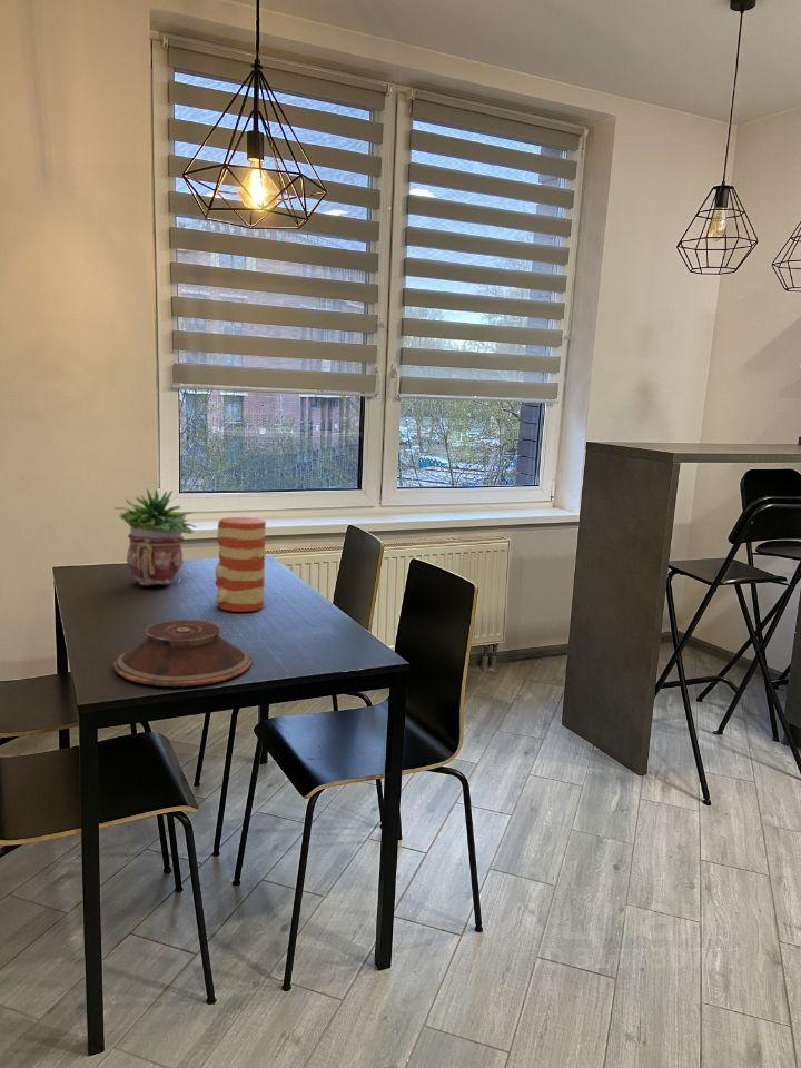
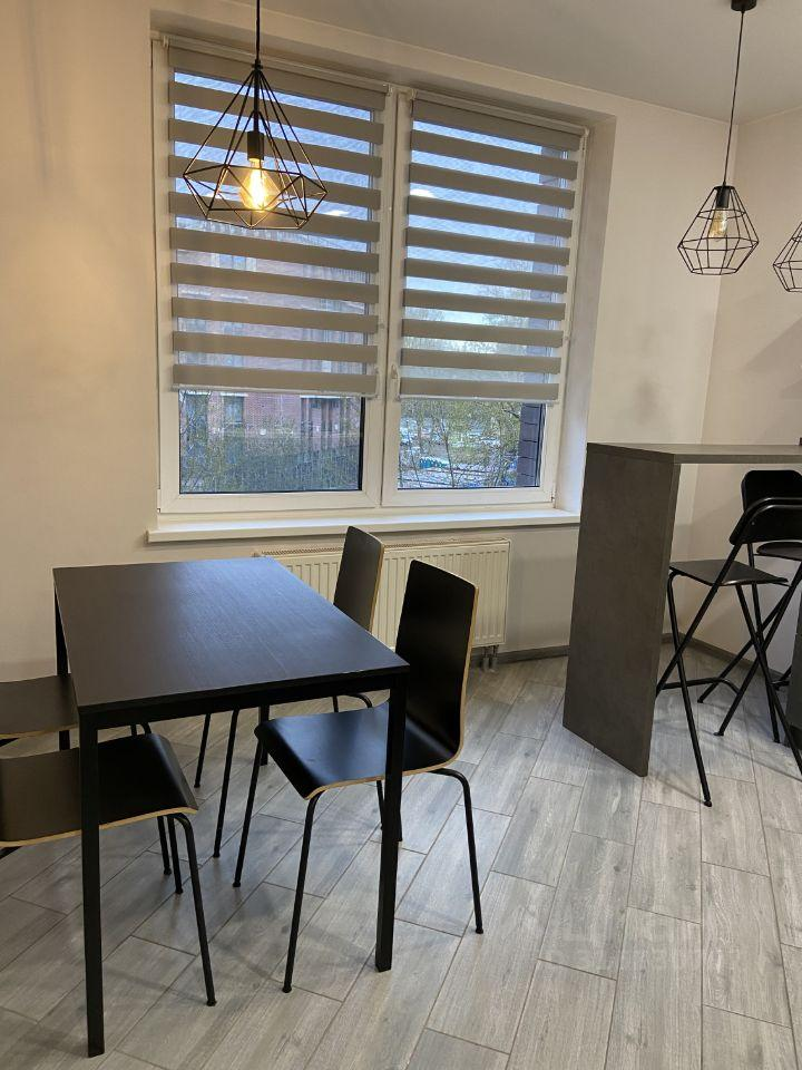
- plate (184, 646)
- potted plant (156, 535)
- vase (239, 563)
